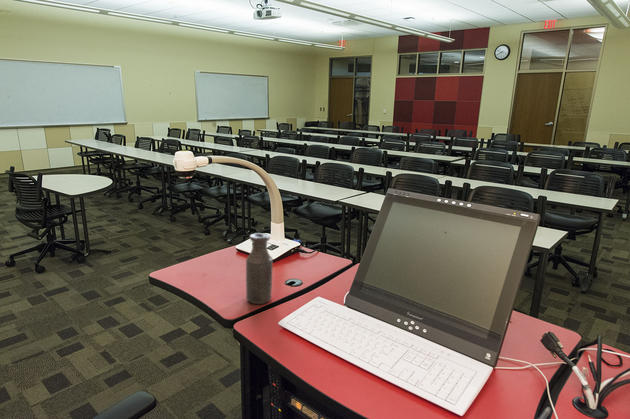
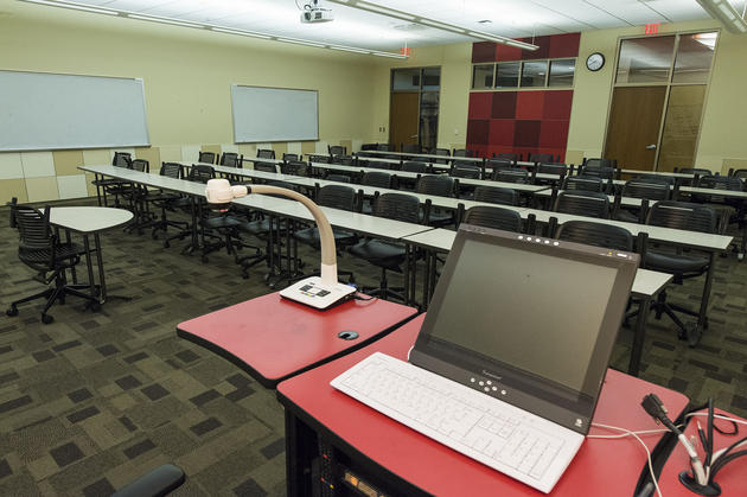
- bottle (259, 267)
